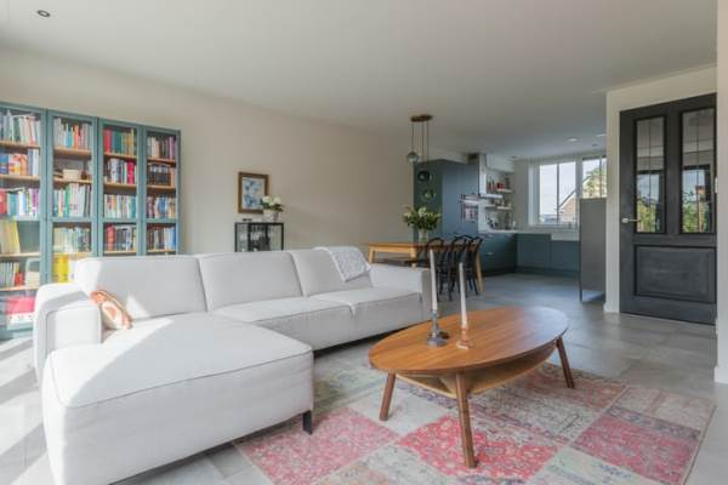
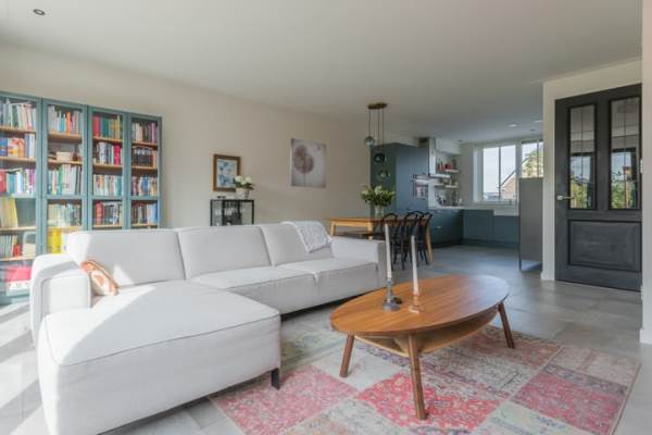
+ wall art (309, 164)
